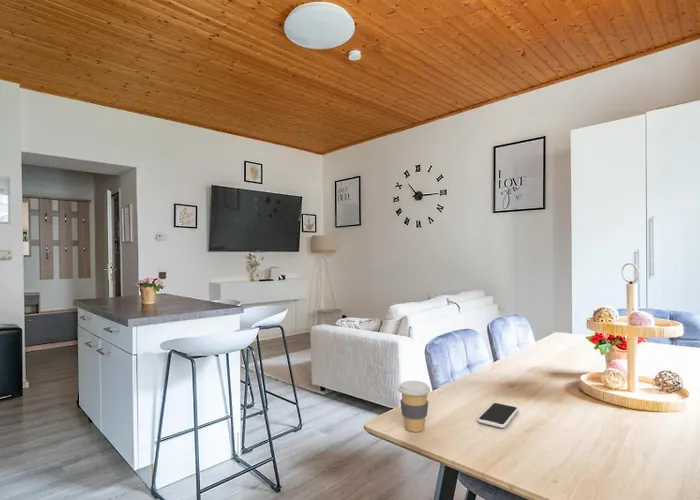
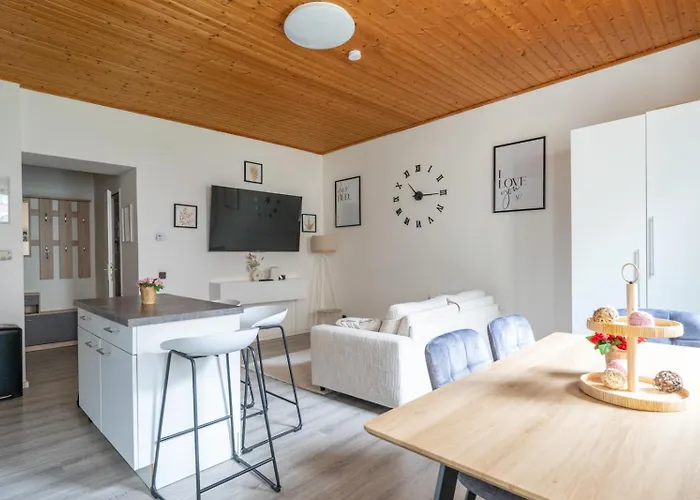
- coffee cup (414, 406)
- smartphone (498, 414)
